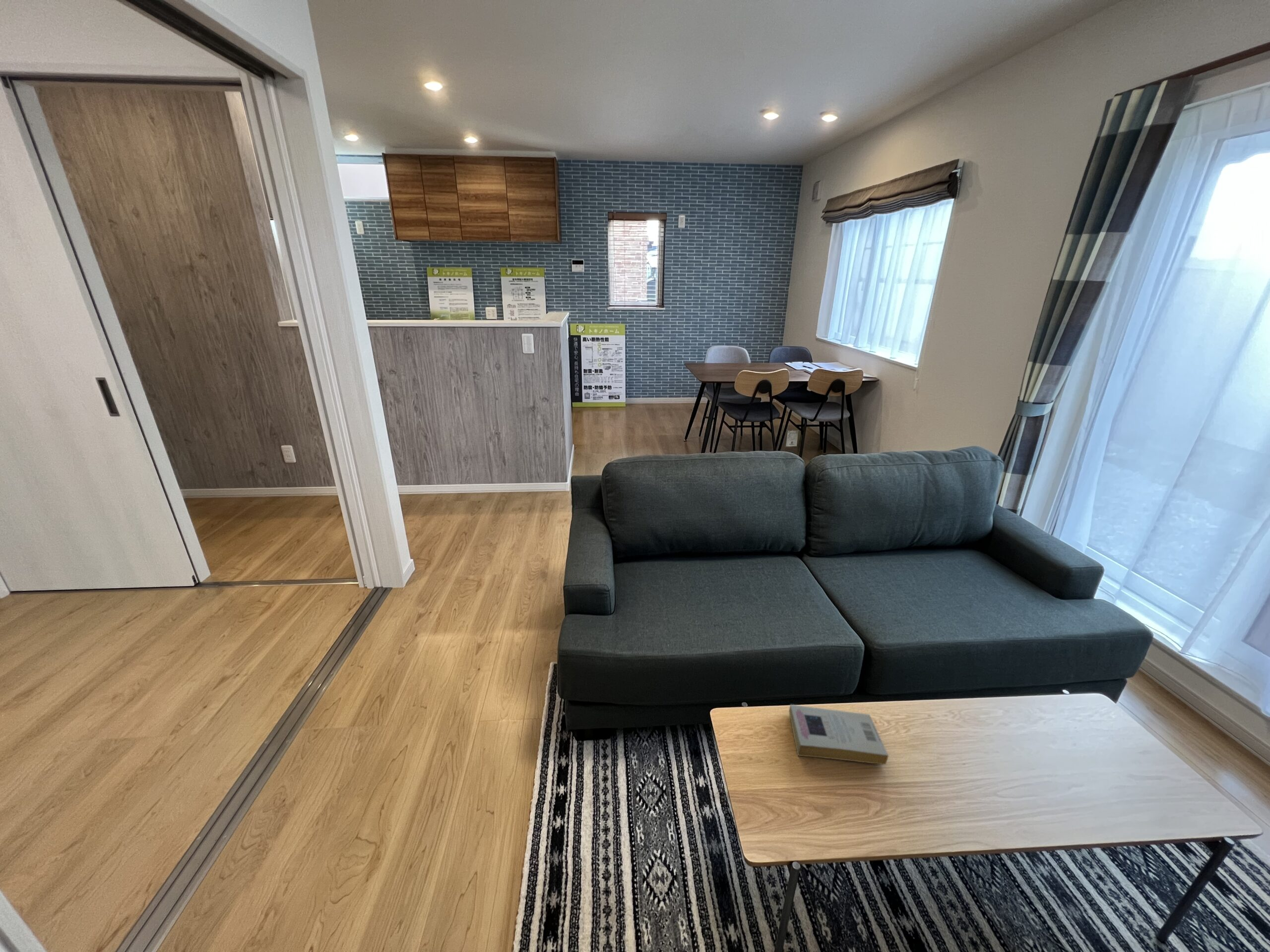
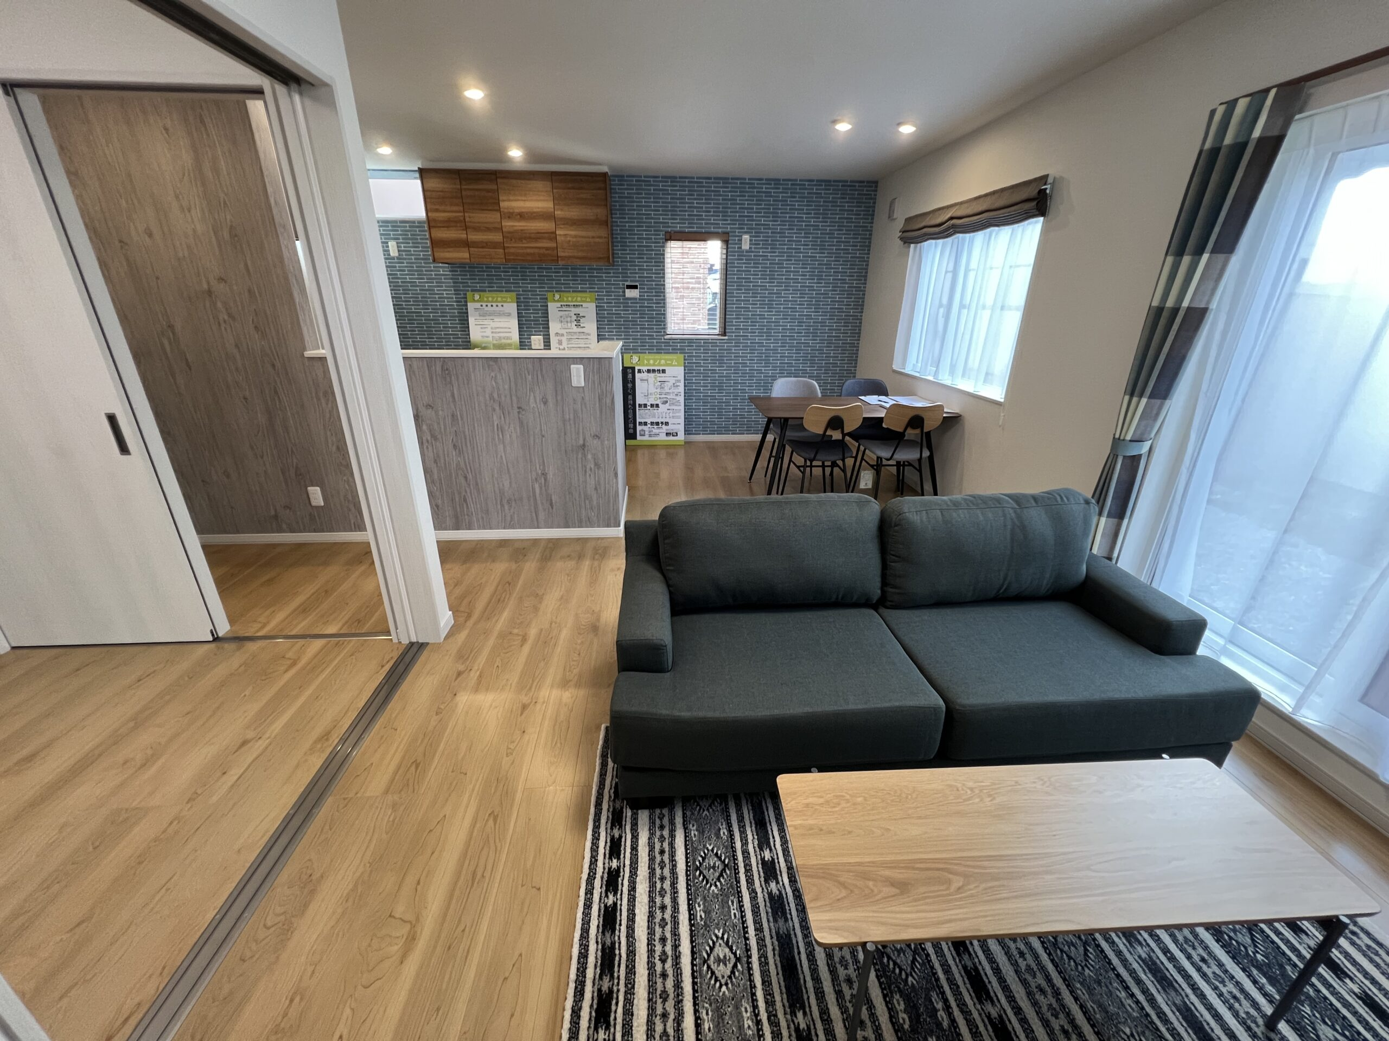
- book (835, 732)
